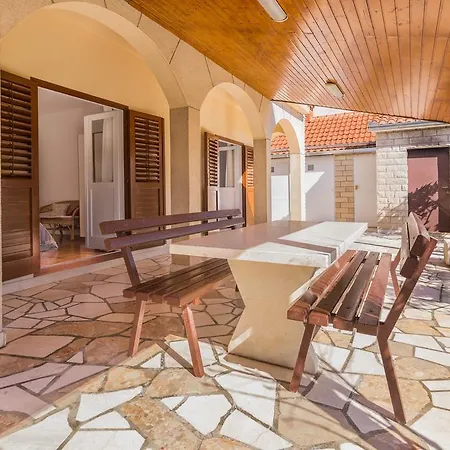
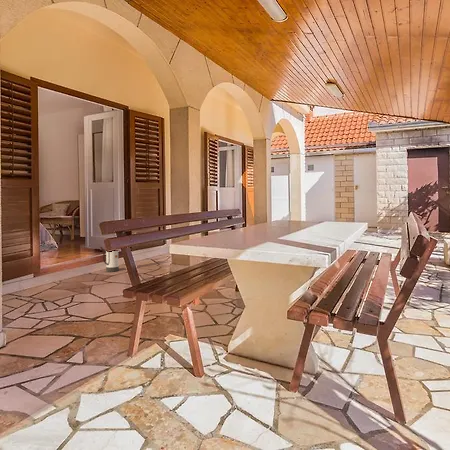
+ watering can (111, 255)
